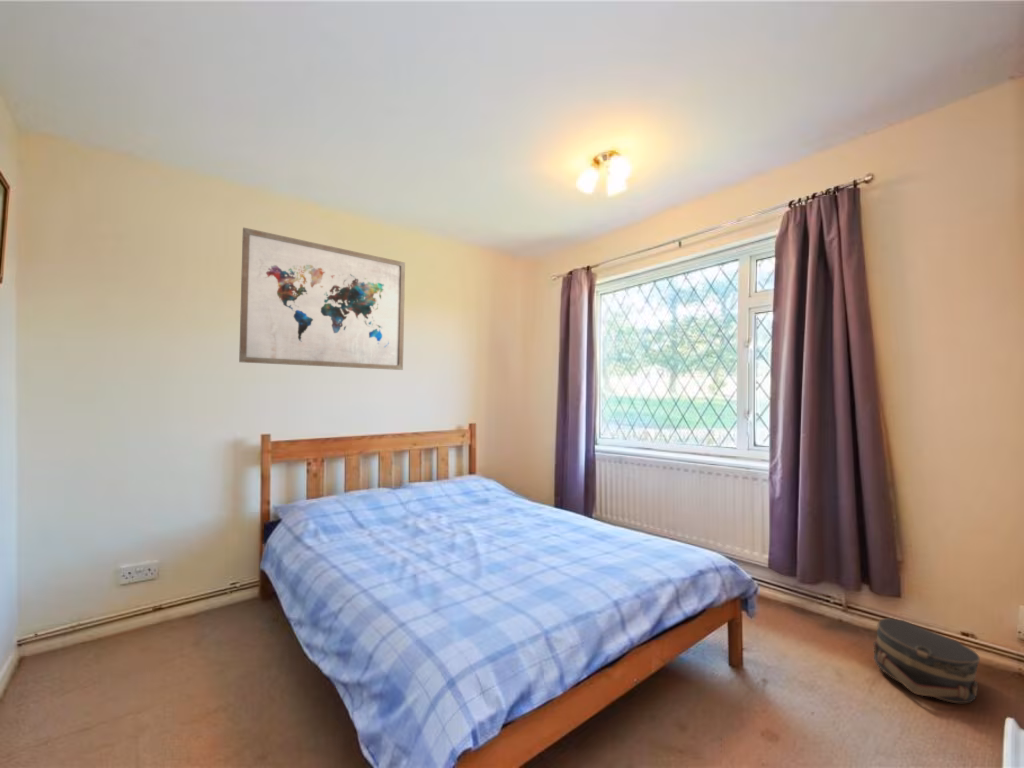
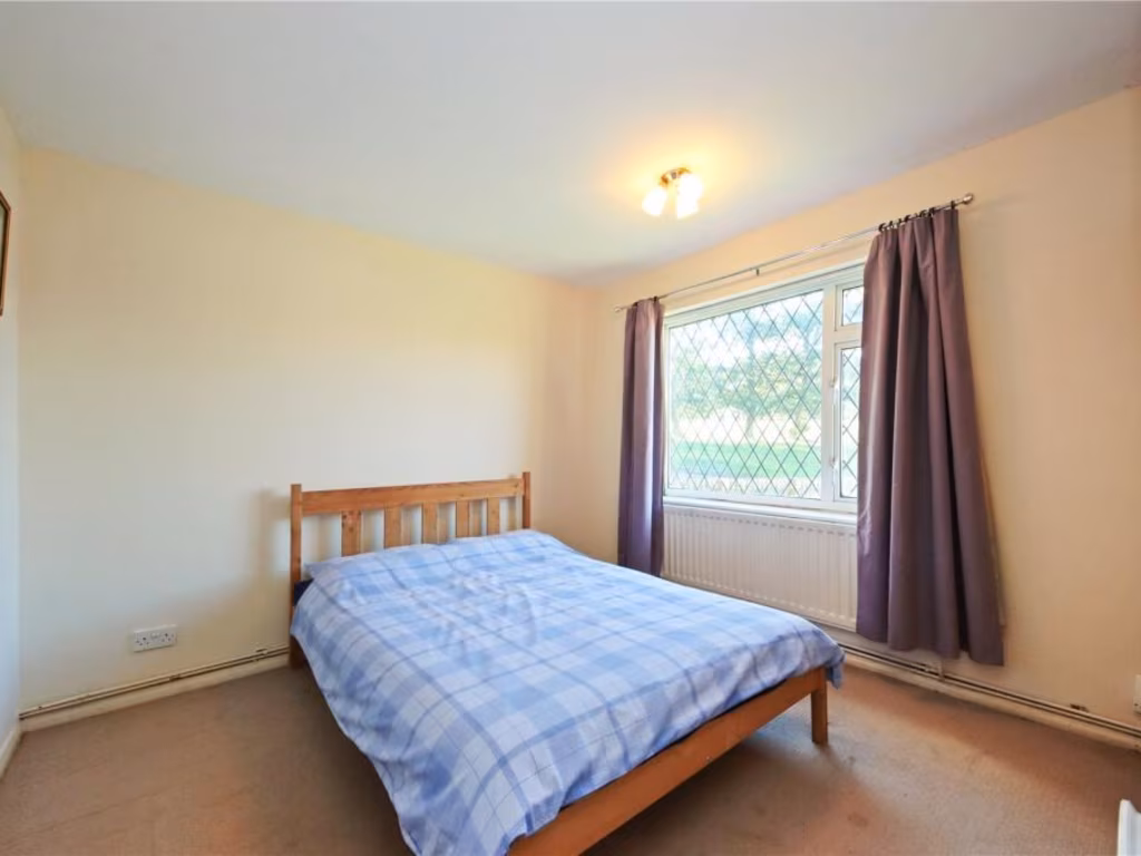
- hat box (922, 660)
- wall art (331, 306)
